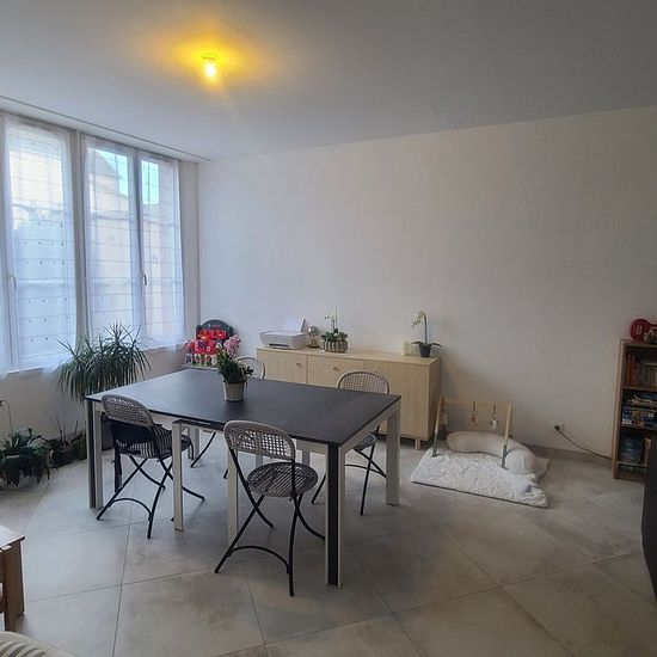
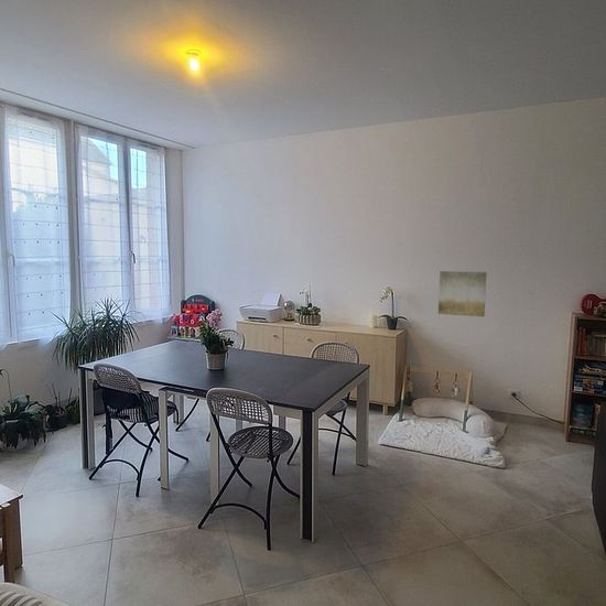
+ wall art (462, 293)
